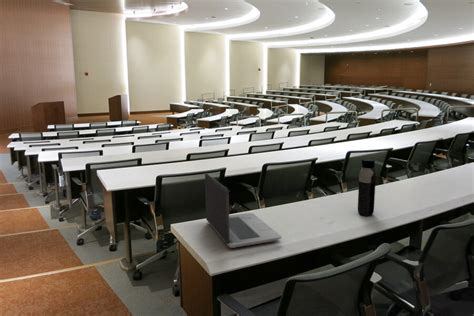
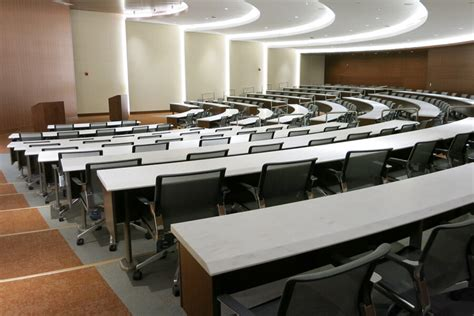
- laptop computer (241, 214)
- water bottle (366, 187)
